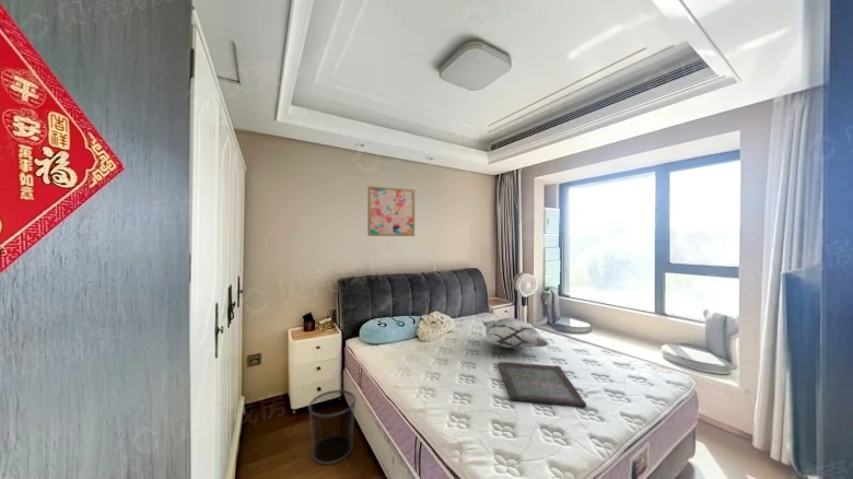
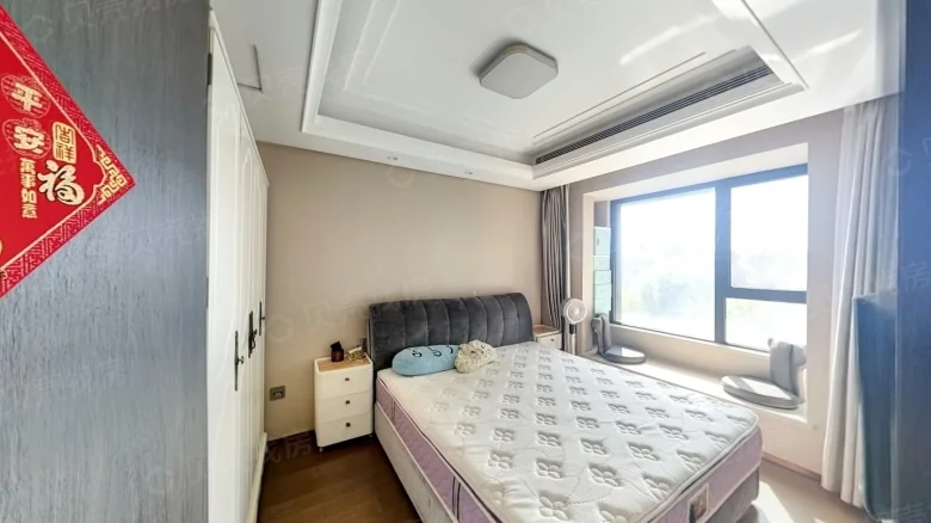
- serving tray (536, 381)
- wall art (392, 212)
- waste bin (332, 425)
- decorative pillow (512, 332)
